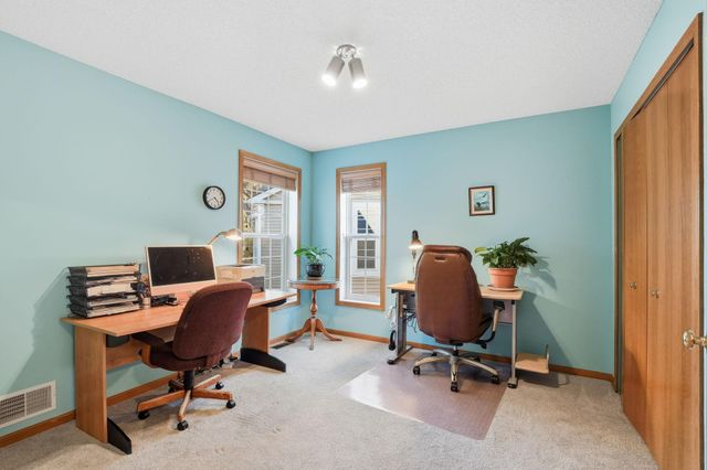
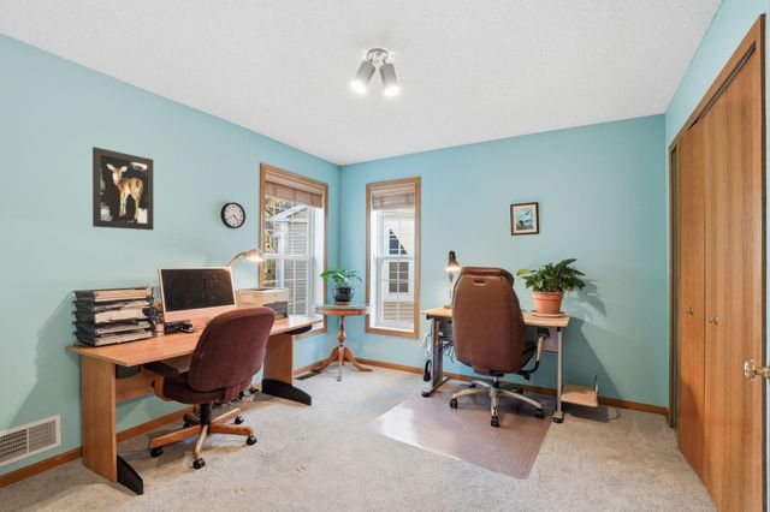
+ wall art (124, 190)
